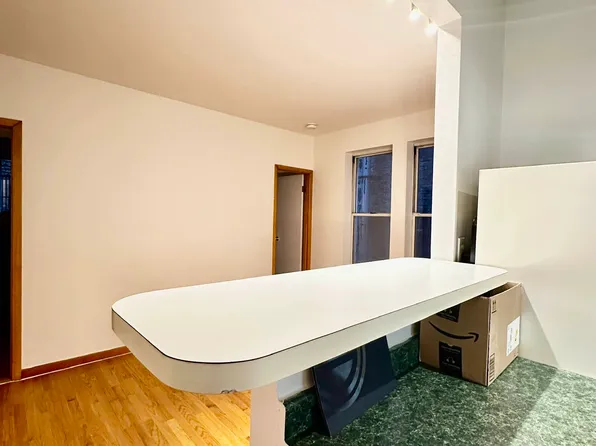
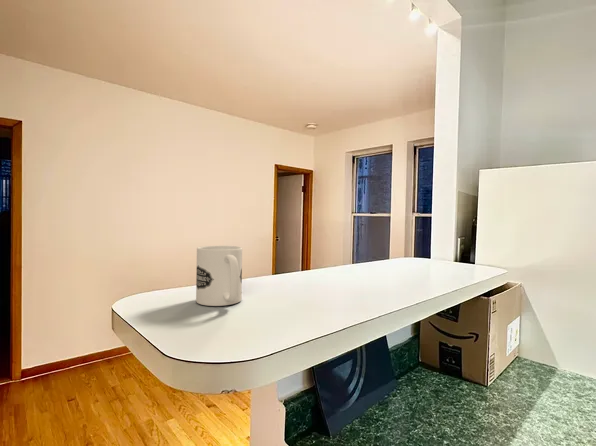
+ mug (222, 275)
